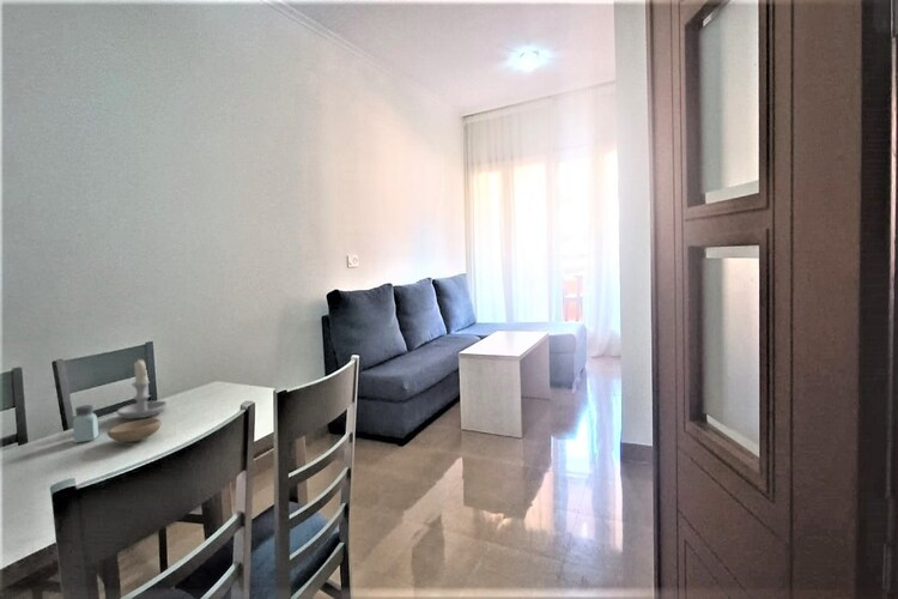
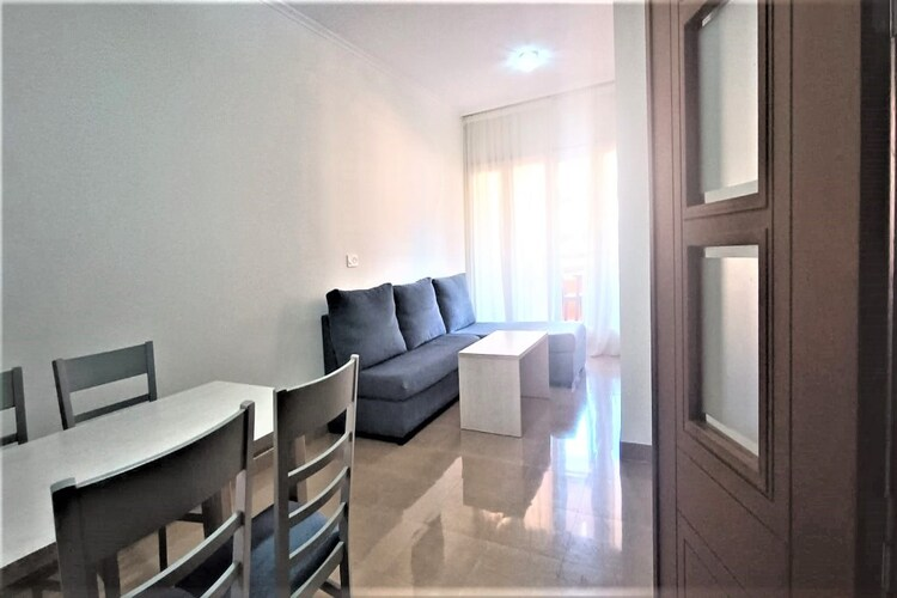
- saltshaker (85, 423)
- candle (140, 387)
- bowl (134, 431)
